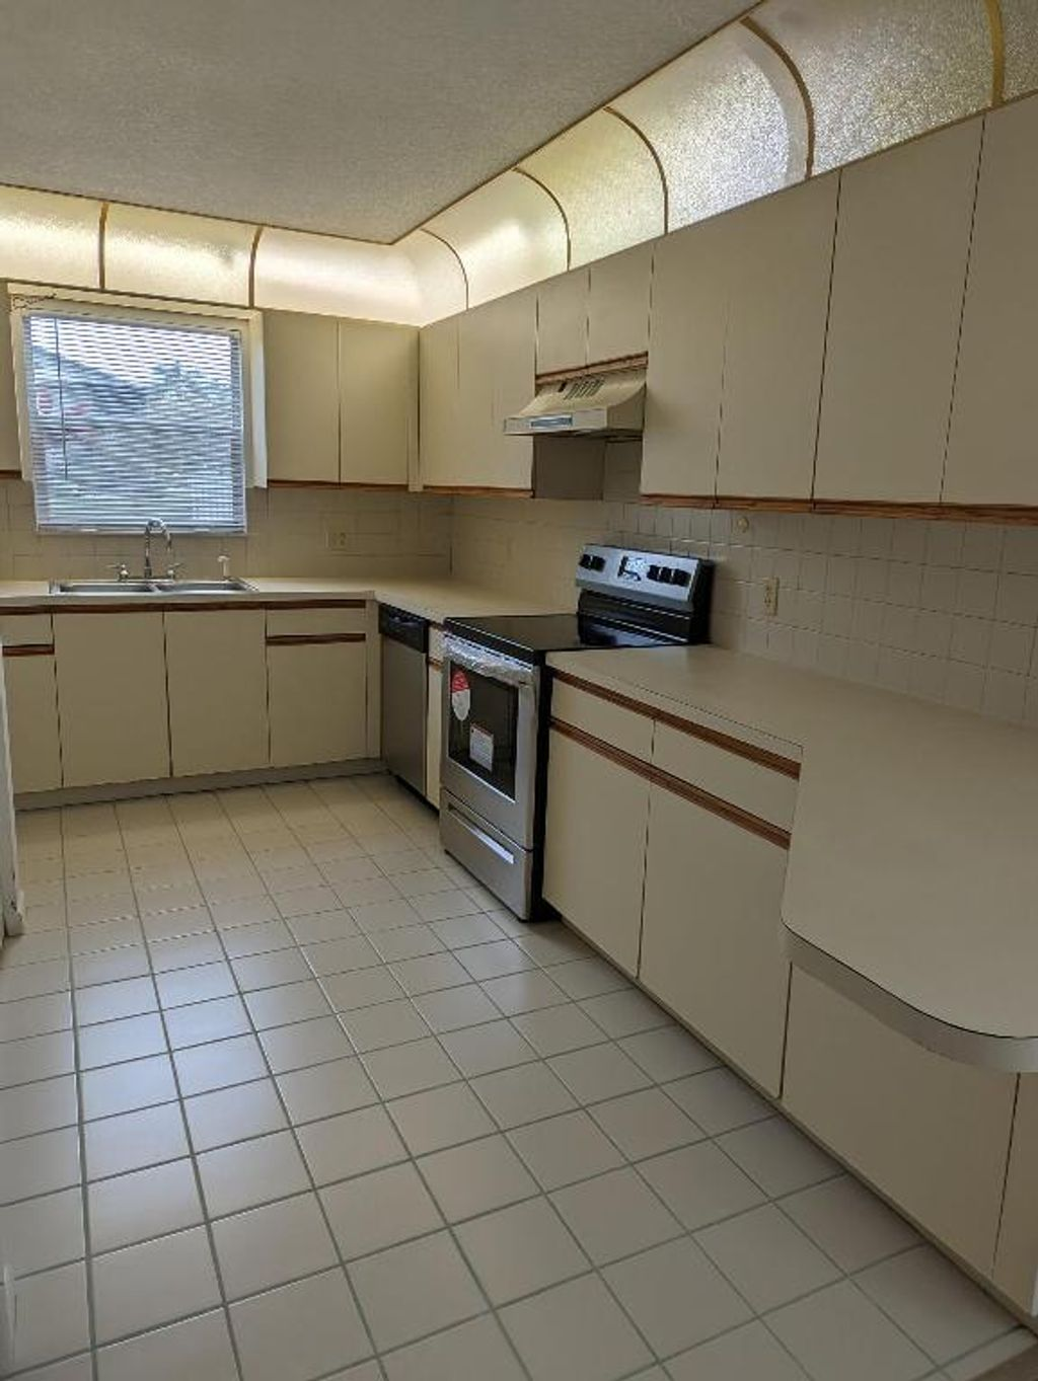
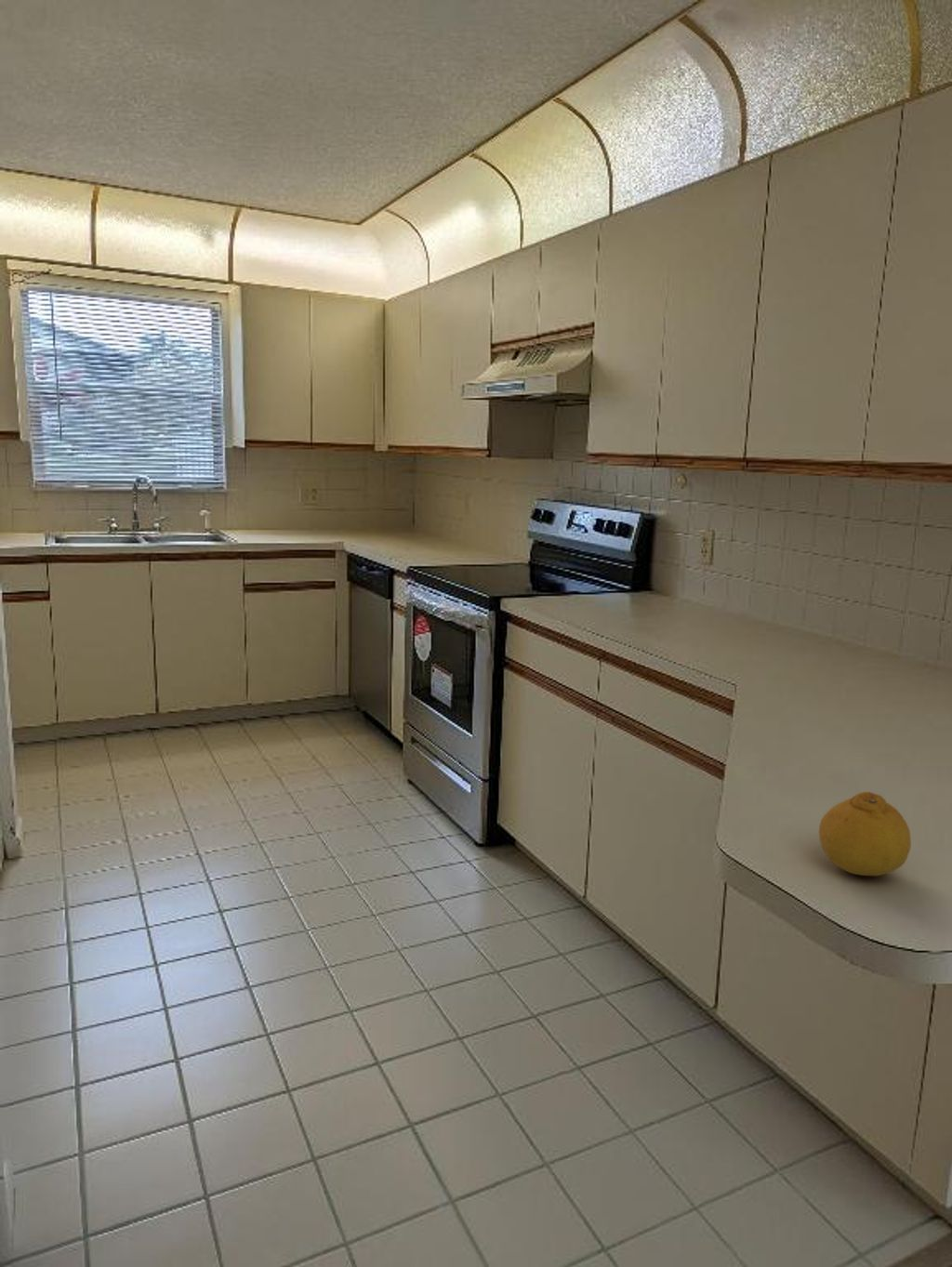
+ fruit (865, 832)
